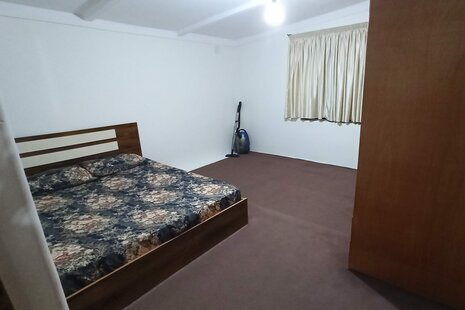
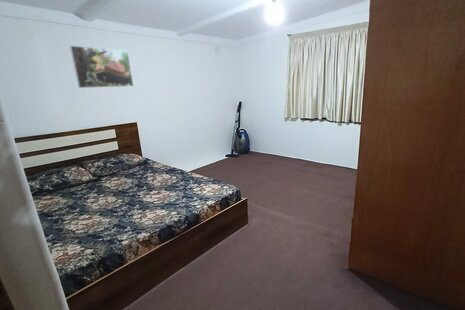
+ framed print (104, 68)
